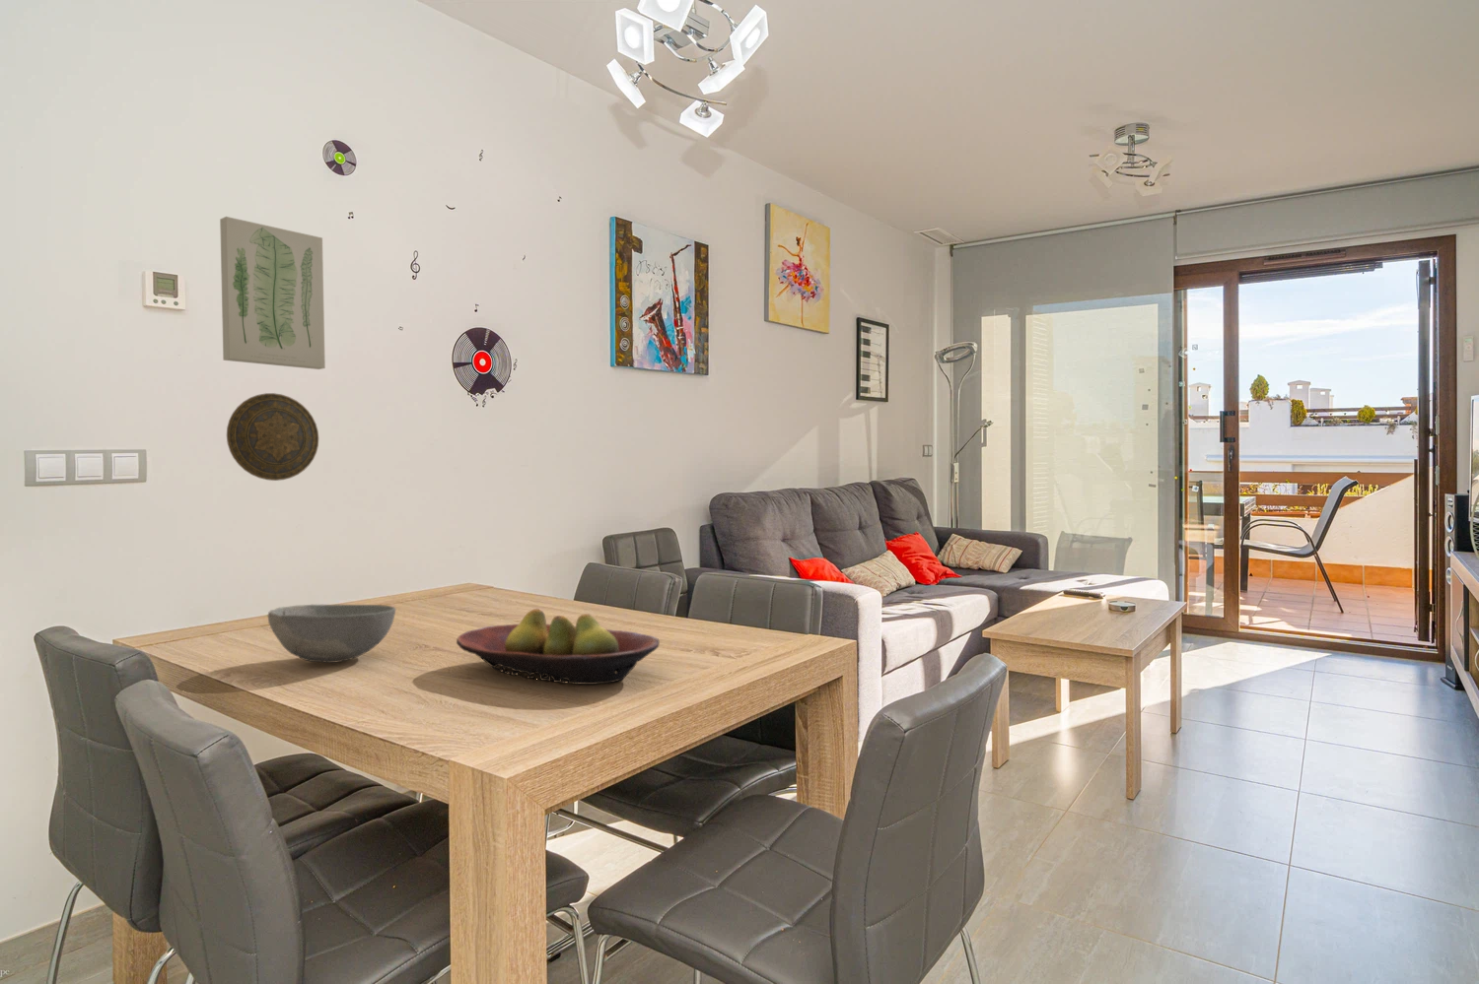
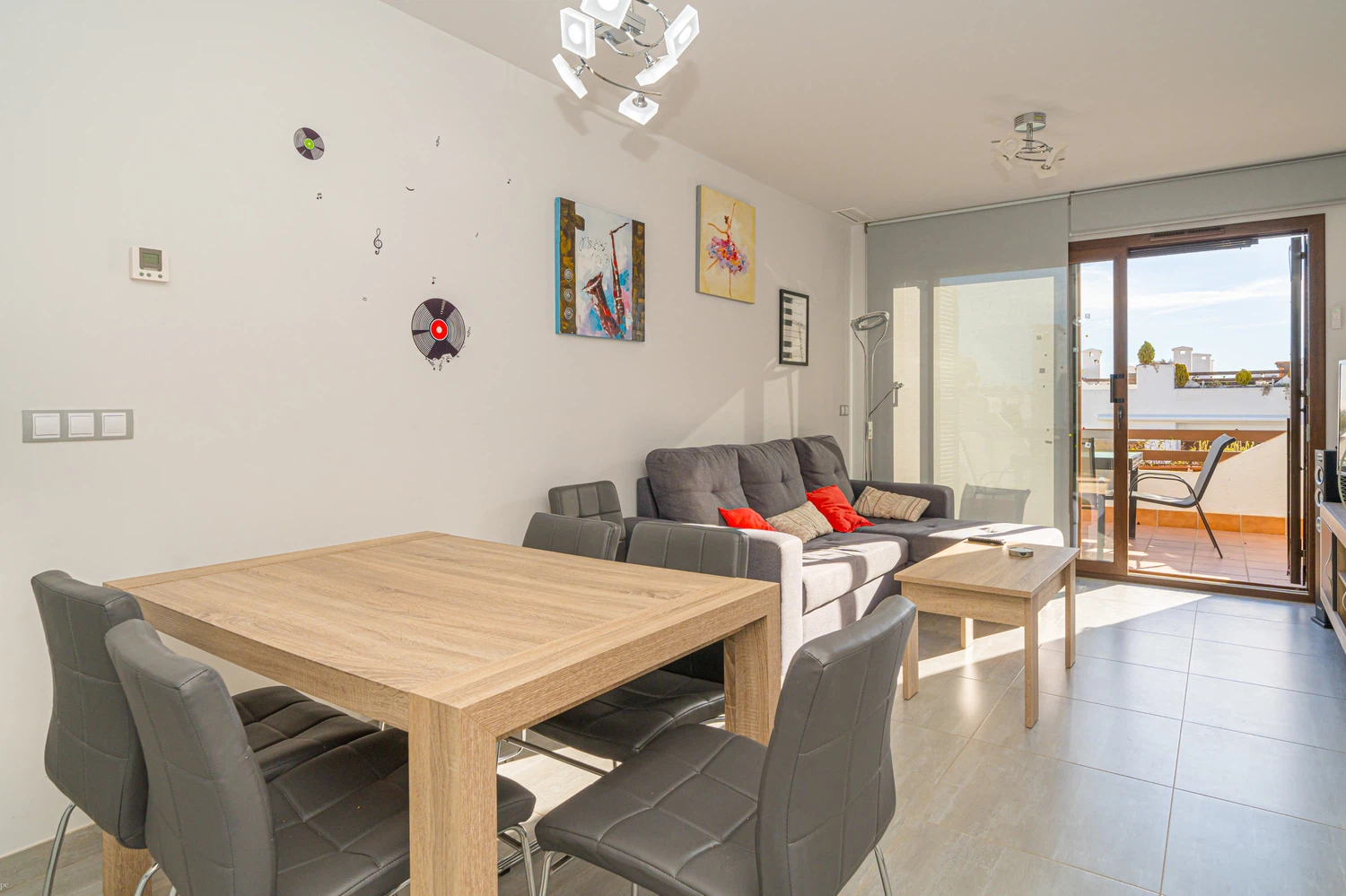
- bowl (333, 634)
- wall art (274, 297)
- decorative plate (276, 436)
- fruit bowl (557, 641)
